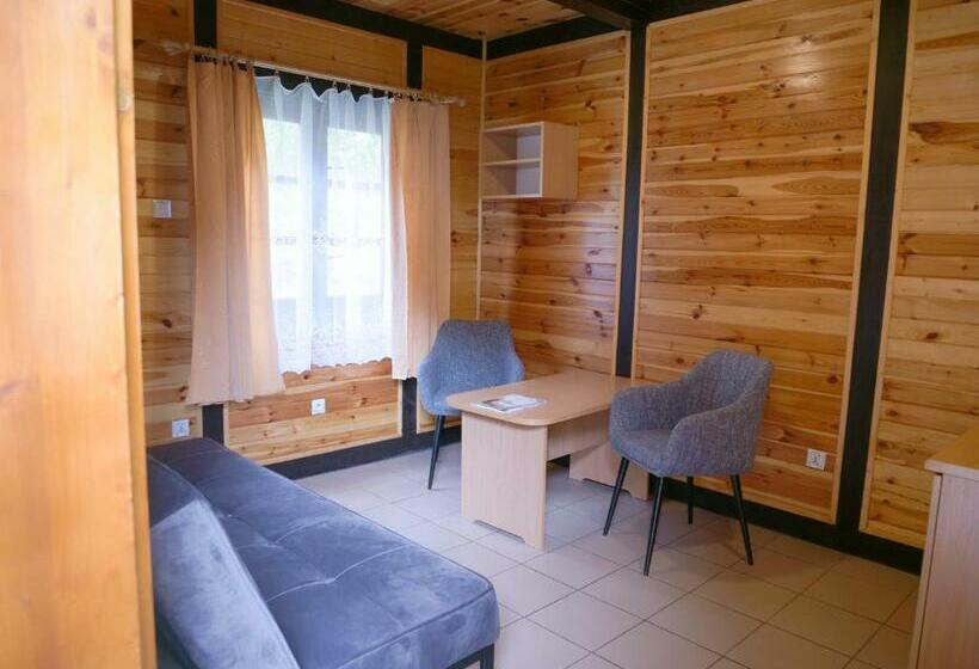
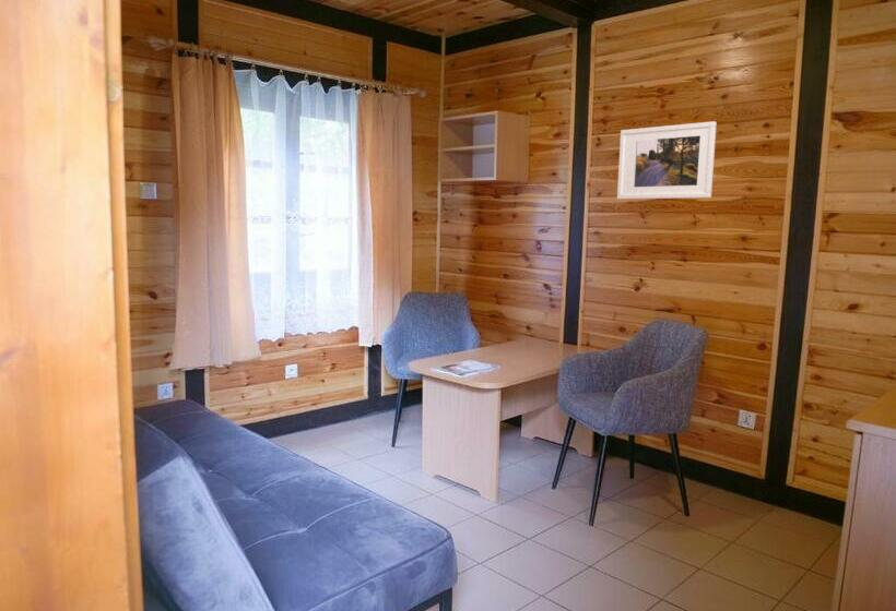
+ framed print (663, 161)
